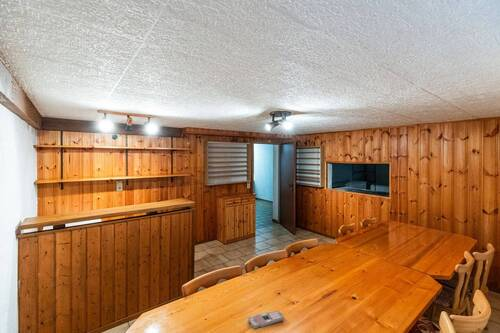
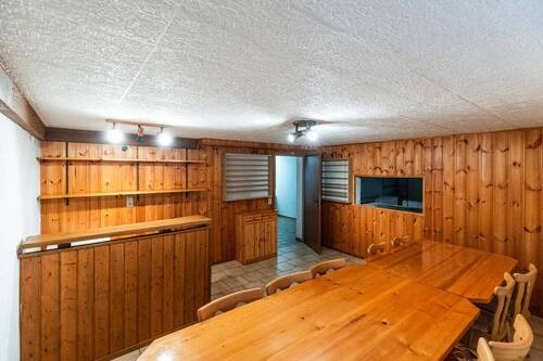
- remote control (266, 319)
